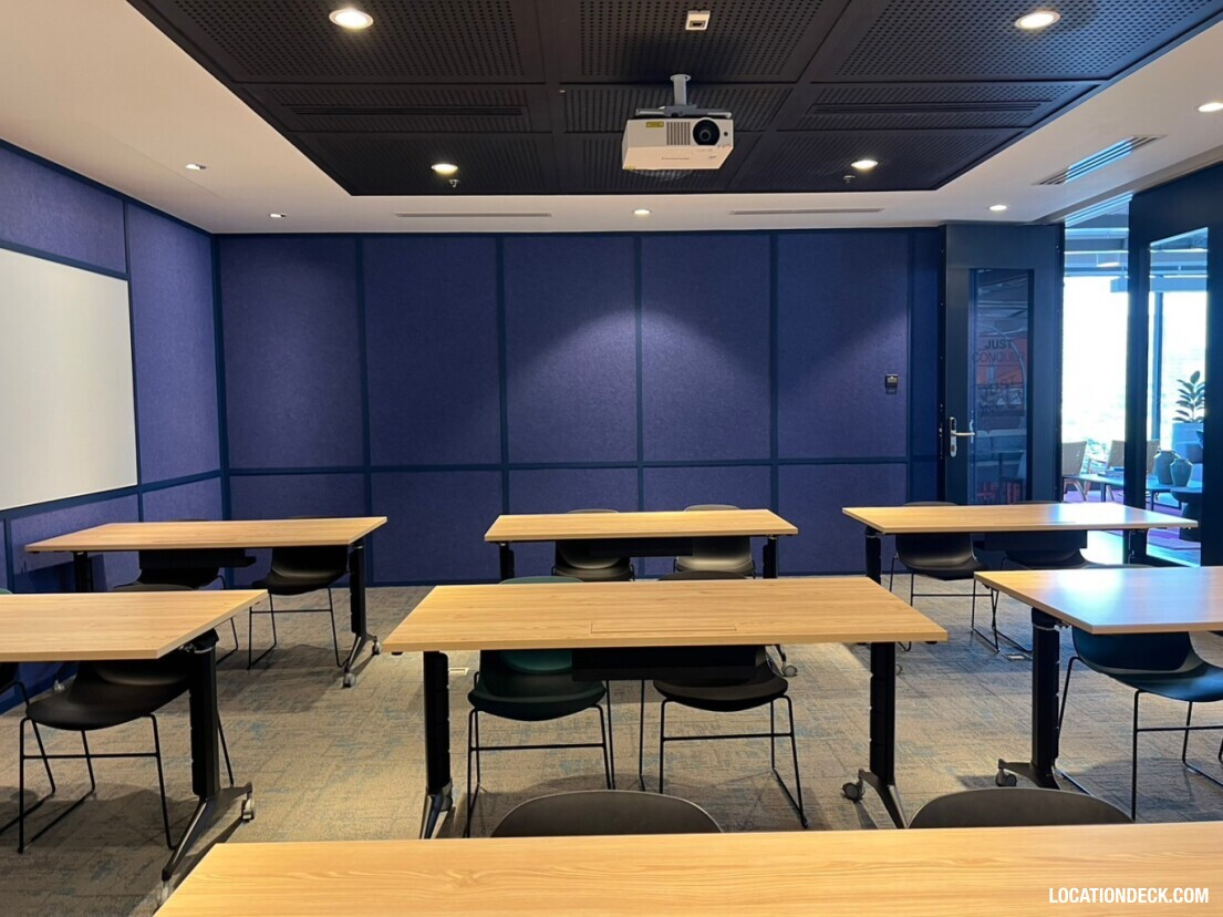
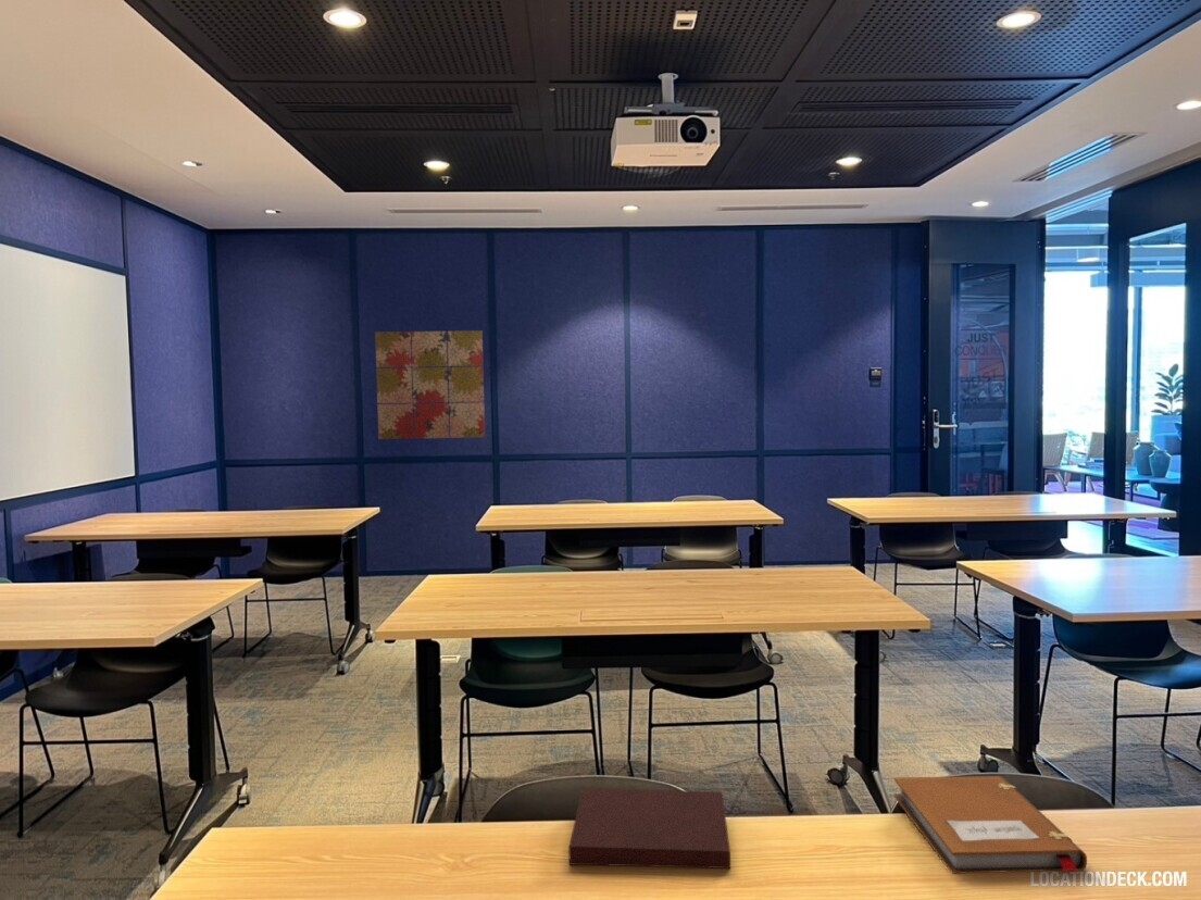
+ notebook (984, 823)
+ notebook (650, 826)
+ wall art (430, 385)
